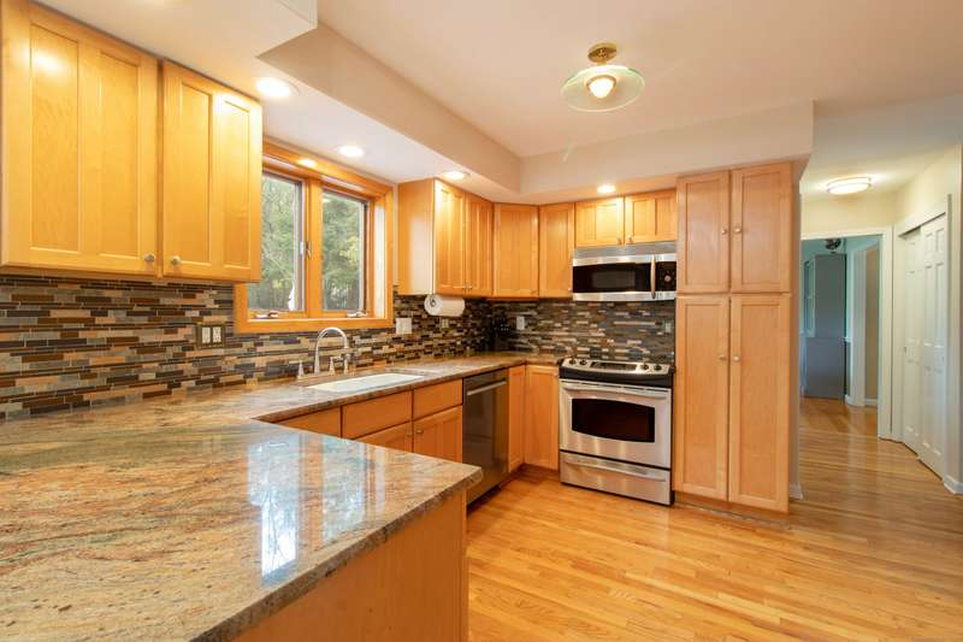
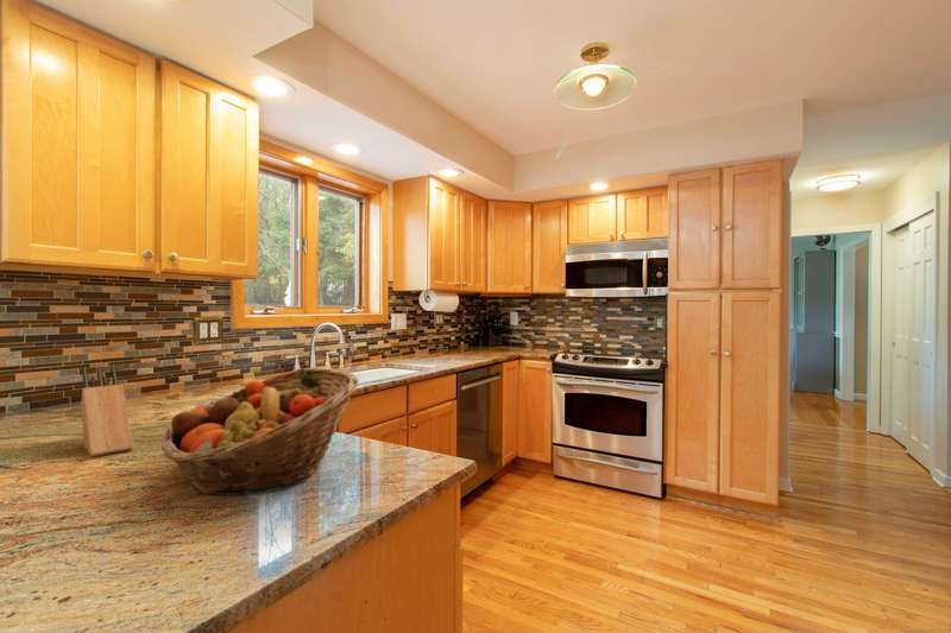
+ fruit basket (265, 420)
+ knife block (105, 406)
